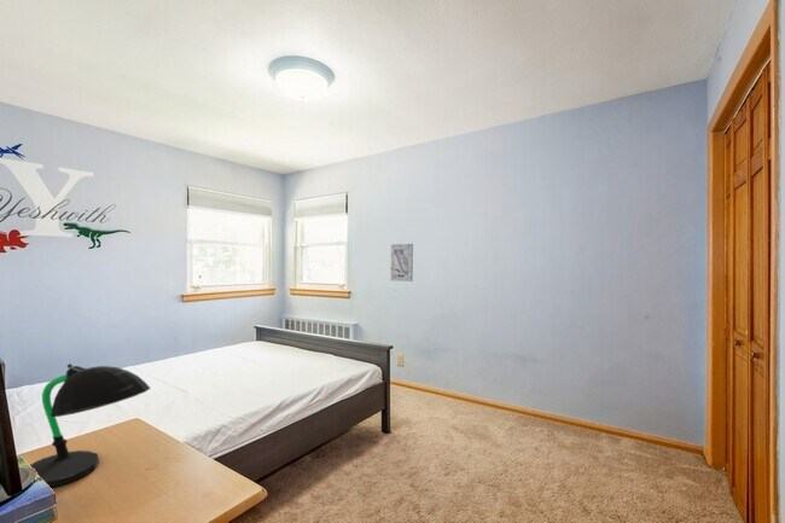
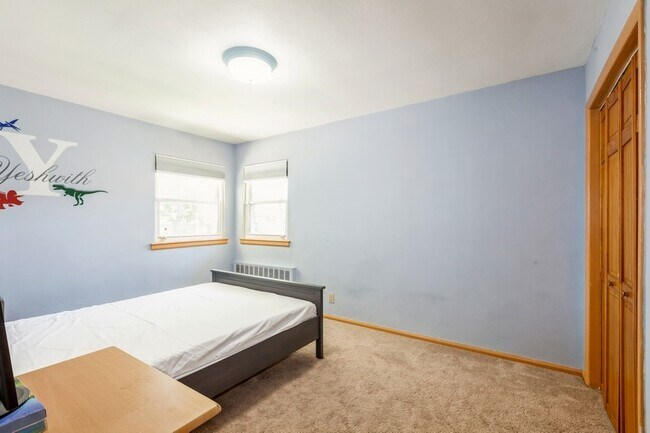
- wall art (401, 262)
- desk lamp (83, 411)
